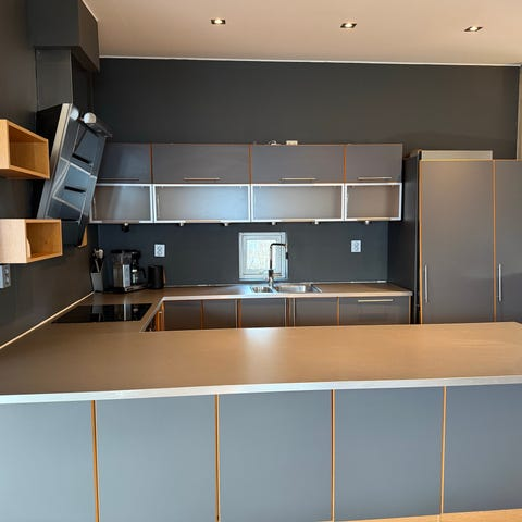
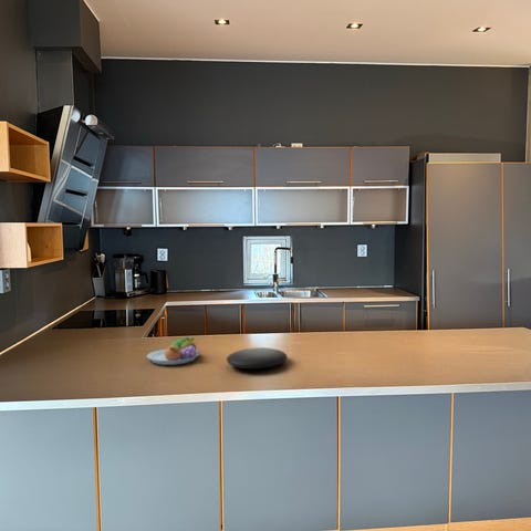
+ plate (257, 357)
+ fruit bowl (175, 348)
